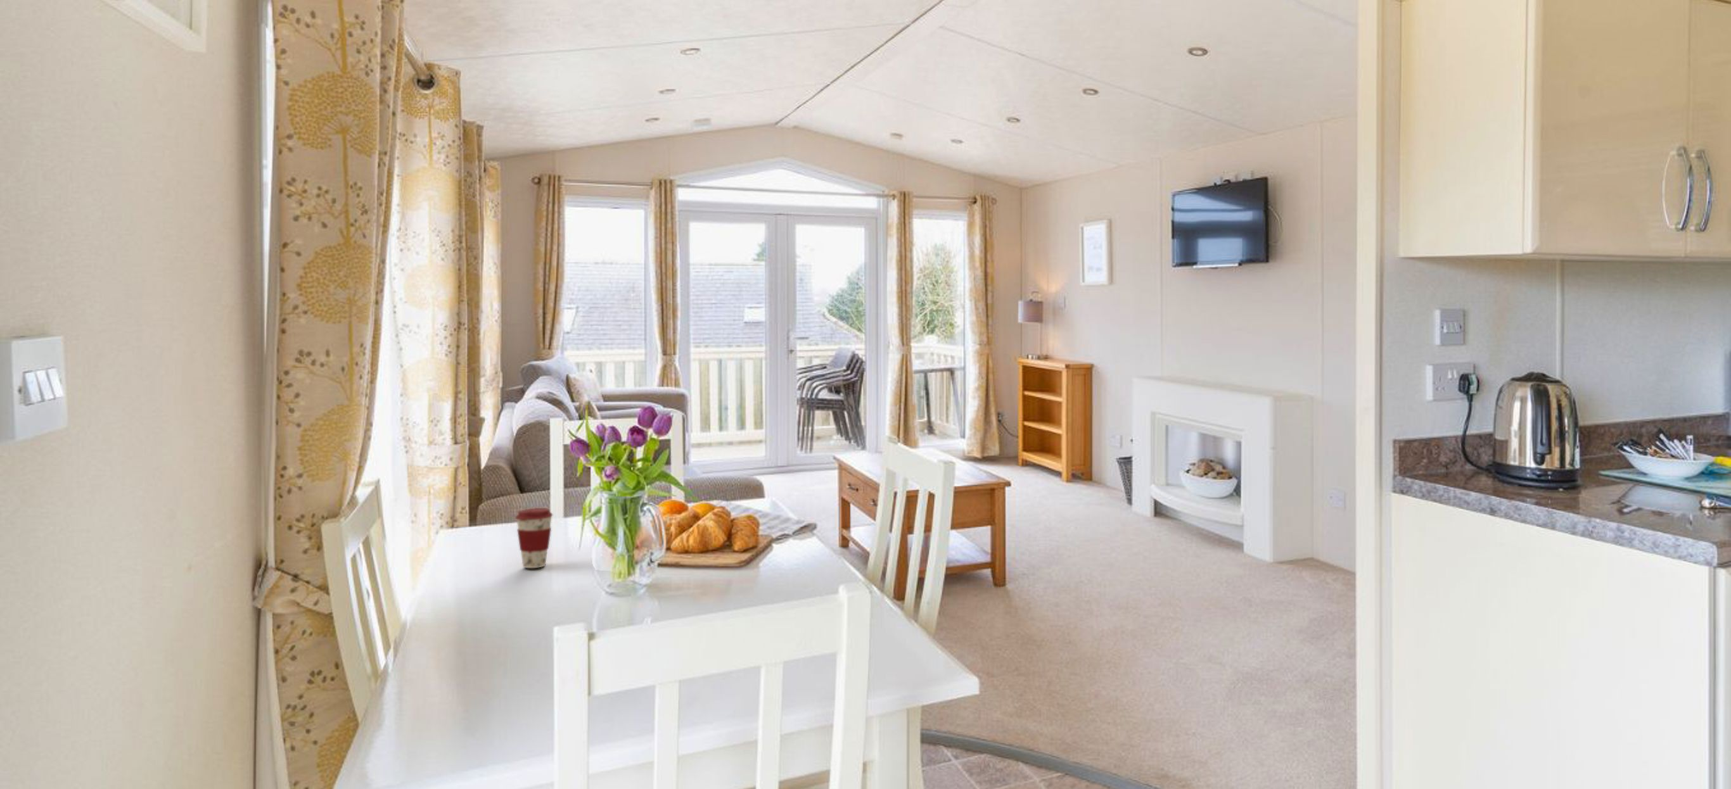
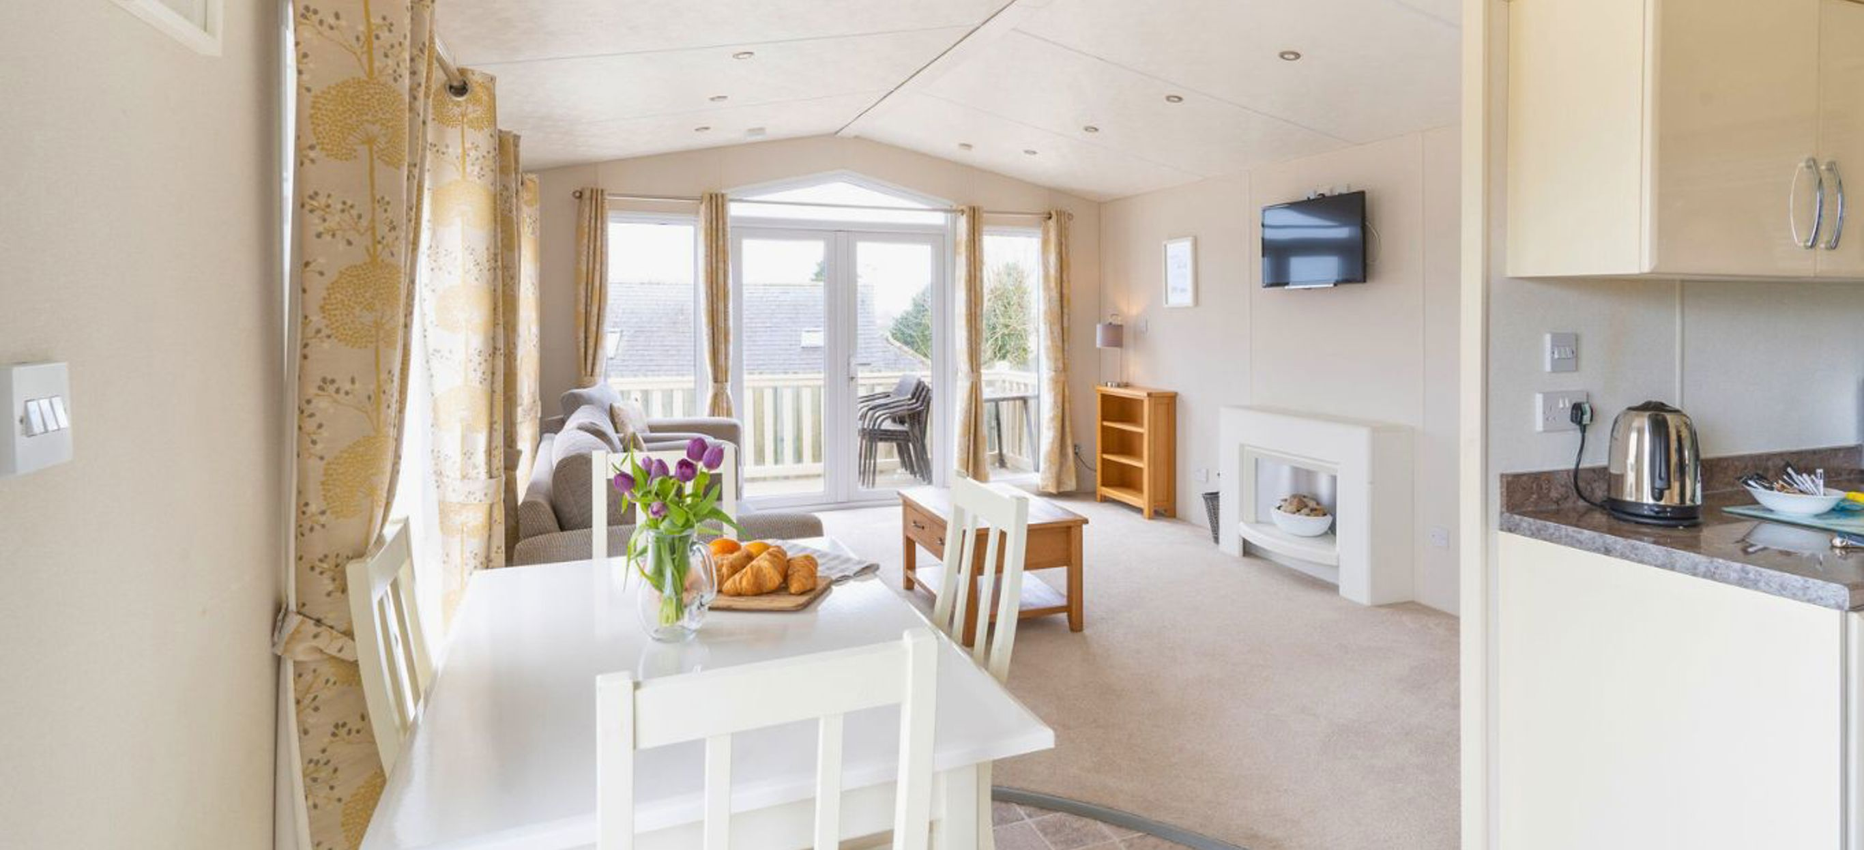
- coffee cup (534, 537)
